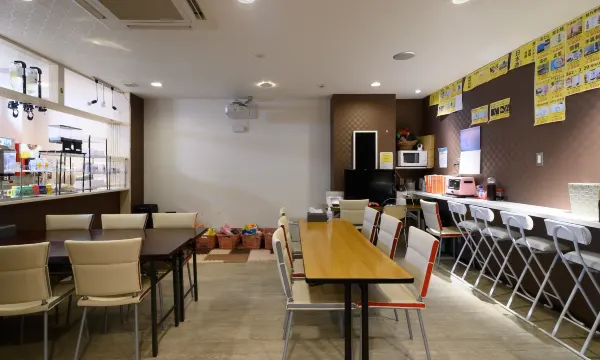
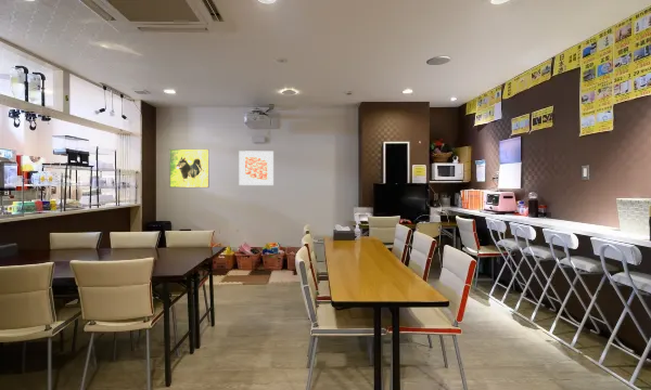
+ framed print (256, 168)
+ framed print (189, 168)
